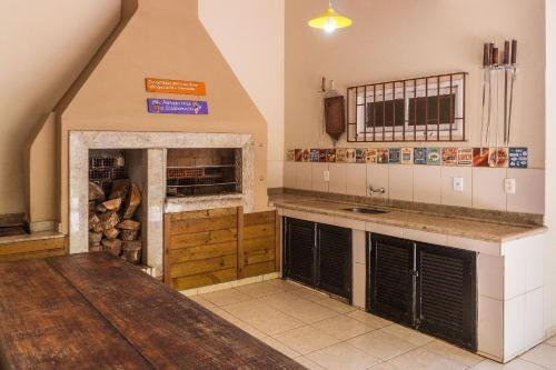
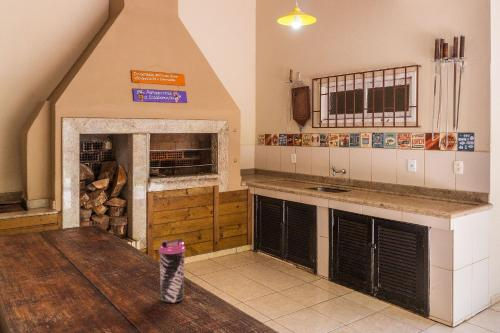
+ water bottle (172, 269)
